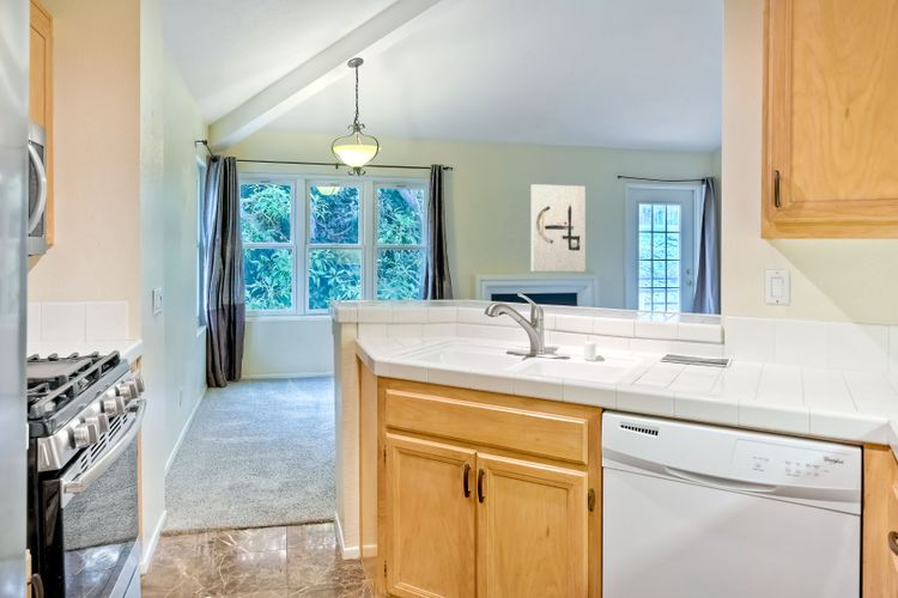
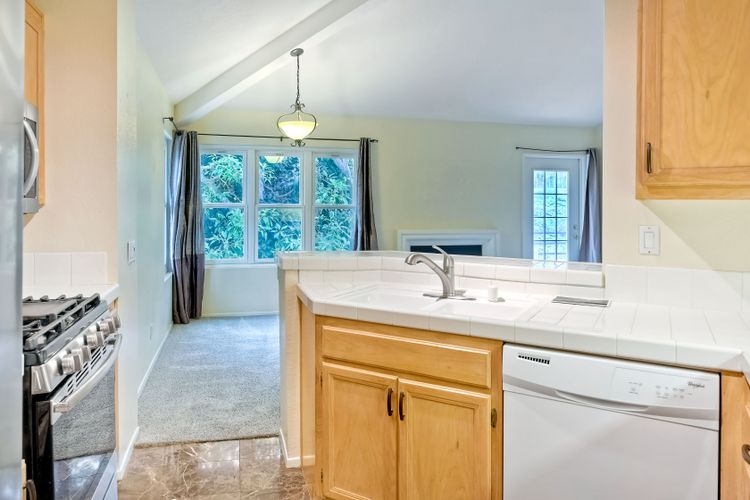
- wall art (558, 228)
